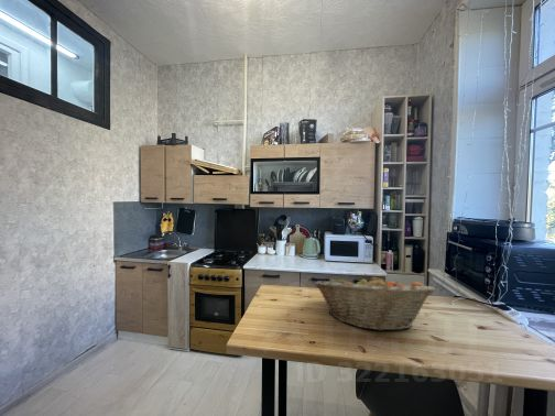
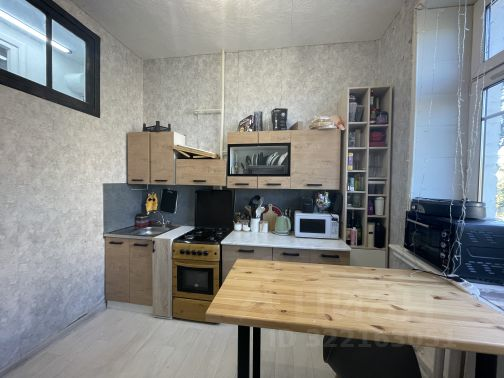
- fruit basket (370, 294)
